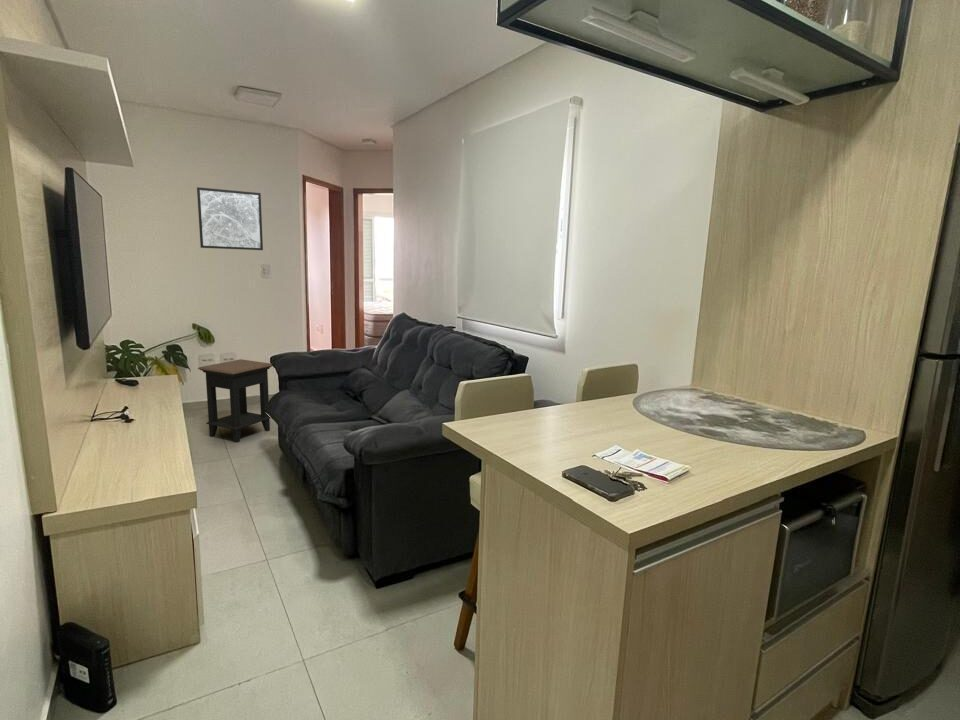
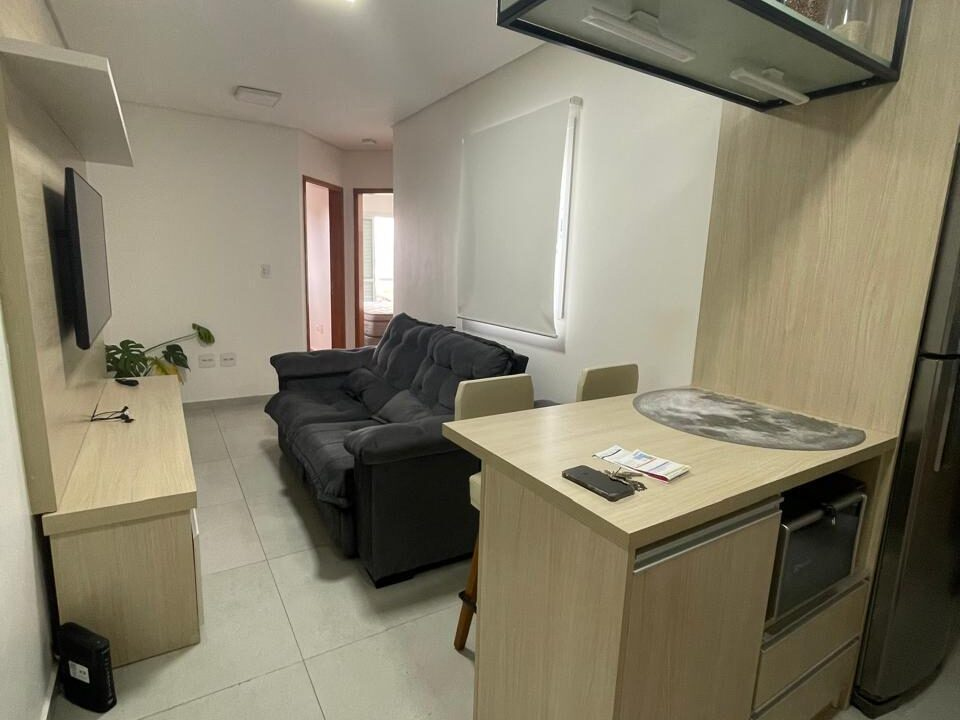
- side table (238, 399)
- wall art (231, 220)
